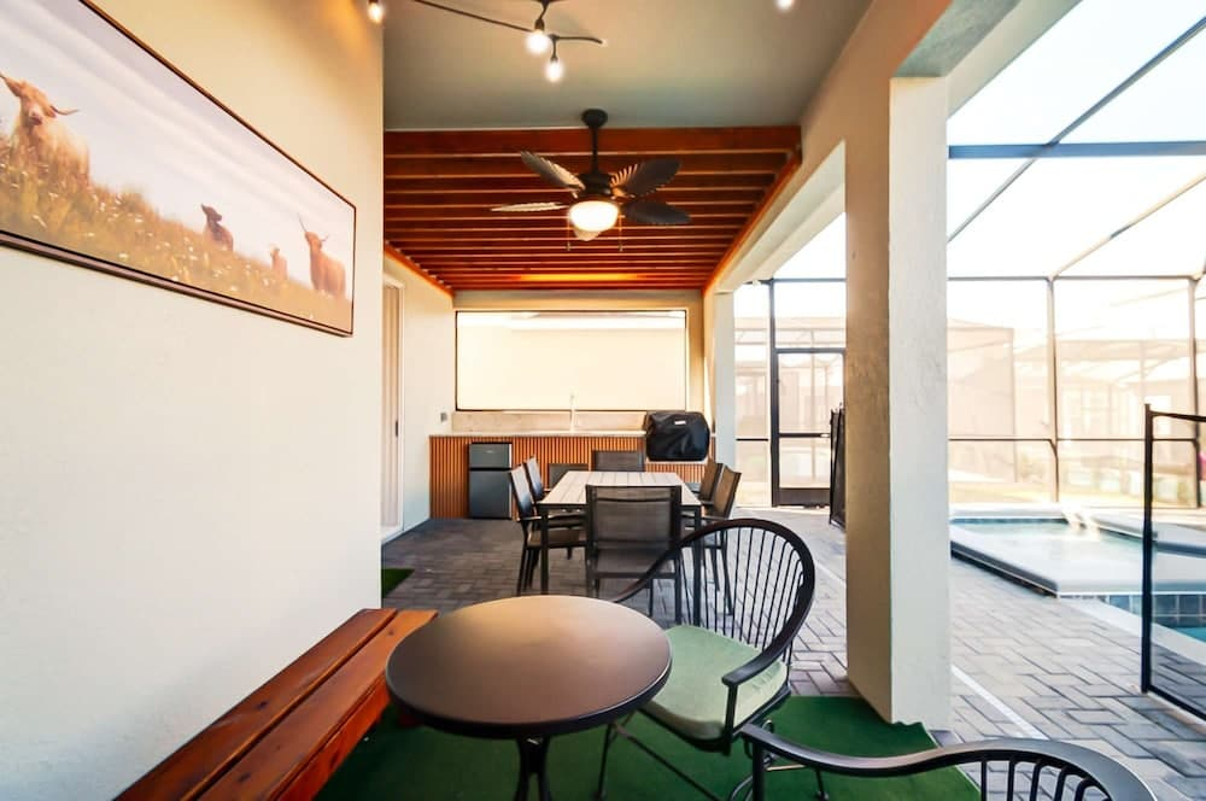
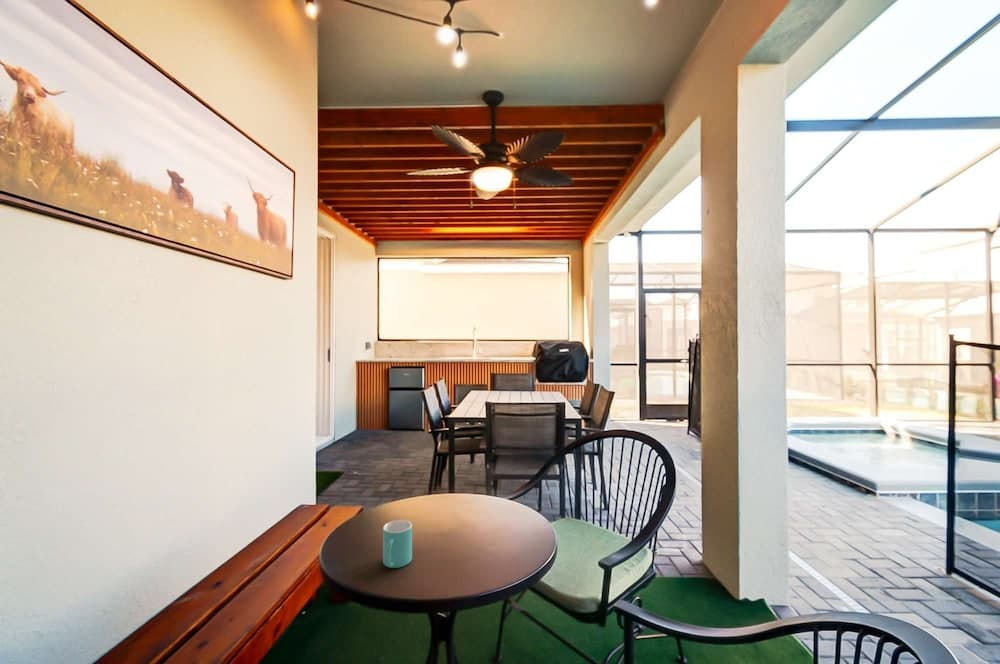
+ mug (395, 546)
